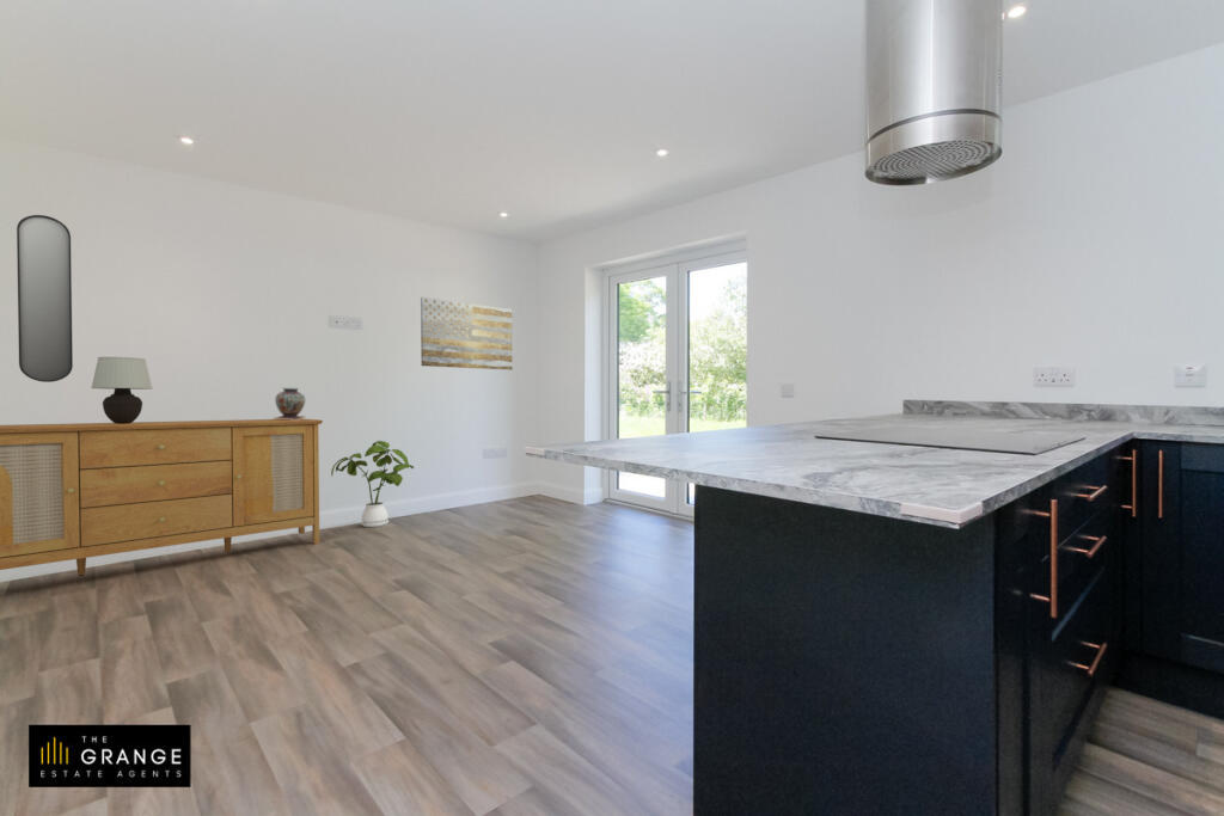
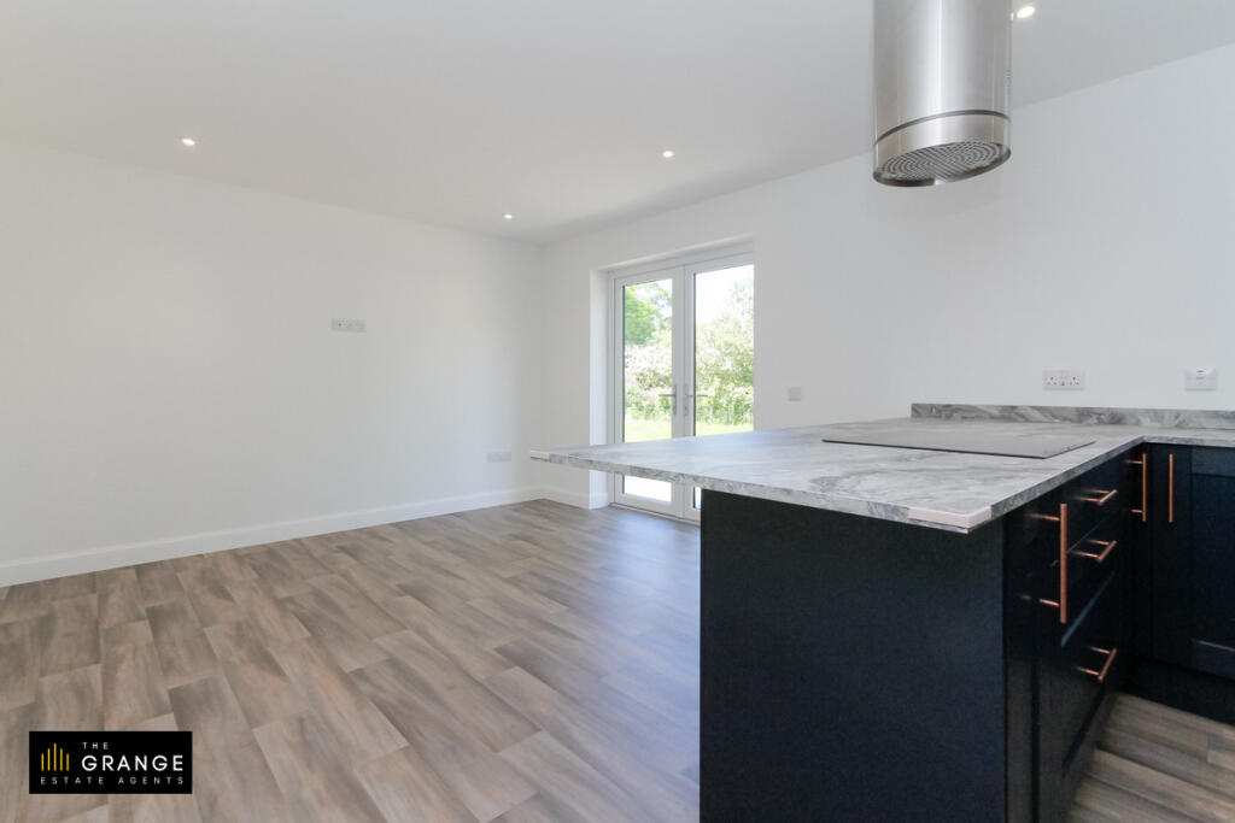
- table lamp (122, 389)
- home mirror (45, 299)
- house plant (382, 483)
- sideboard (158, 492)
- decorative vase (288, 404)
- wall art (469, 335)
